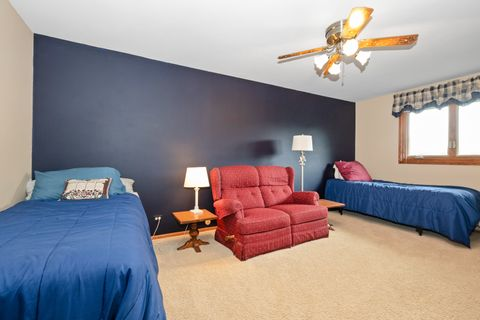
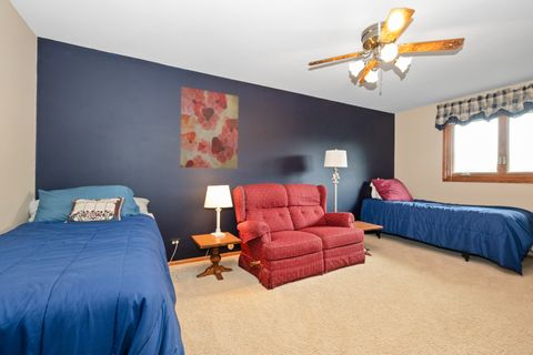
+ wall art (210, 130)
